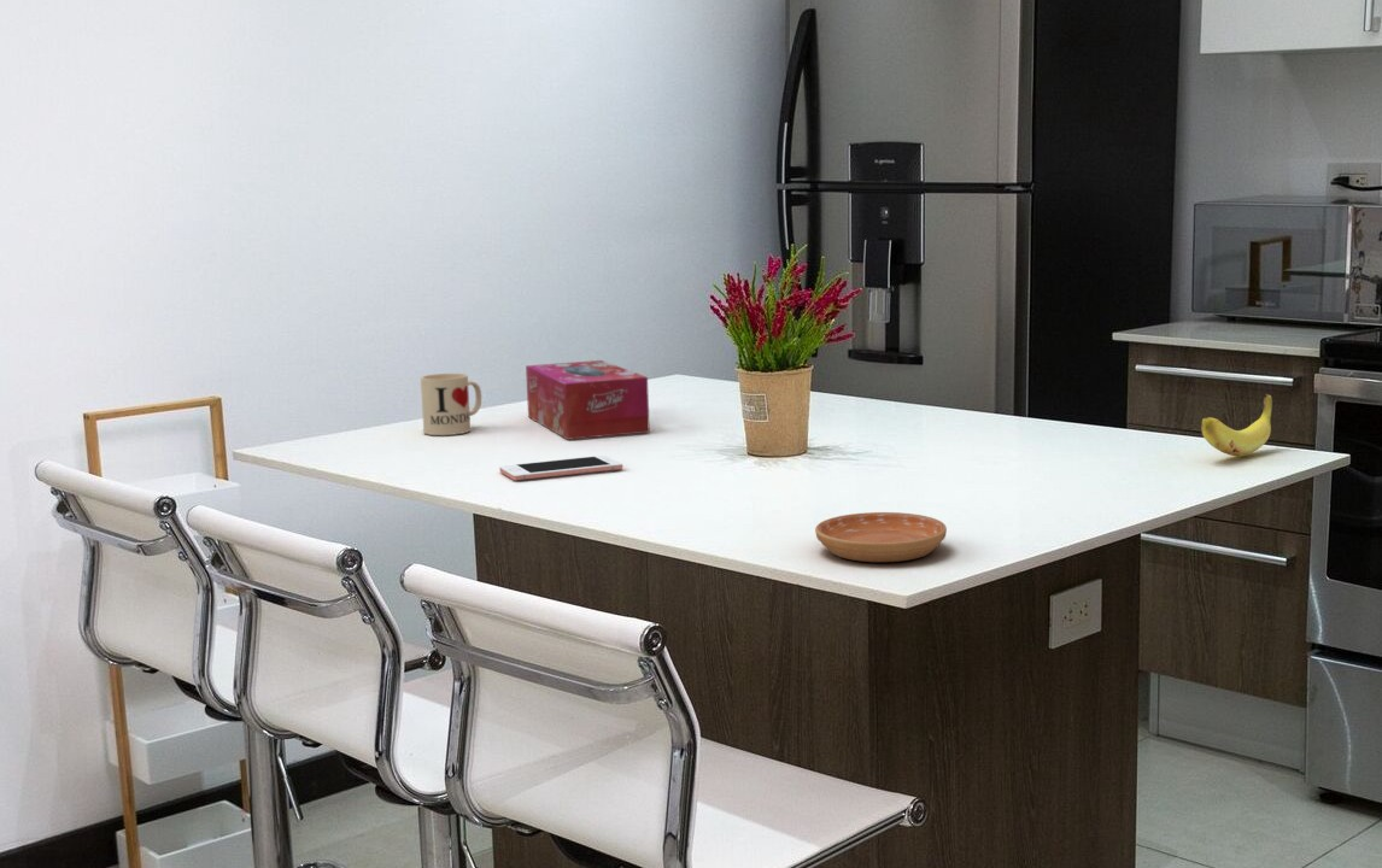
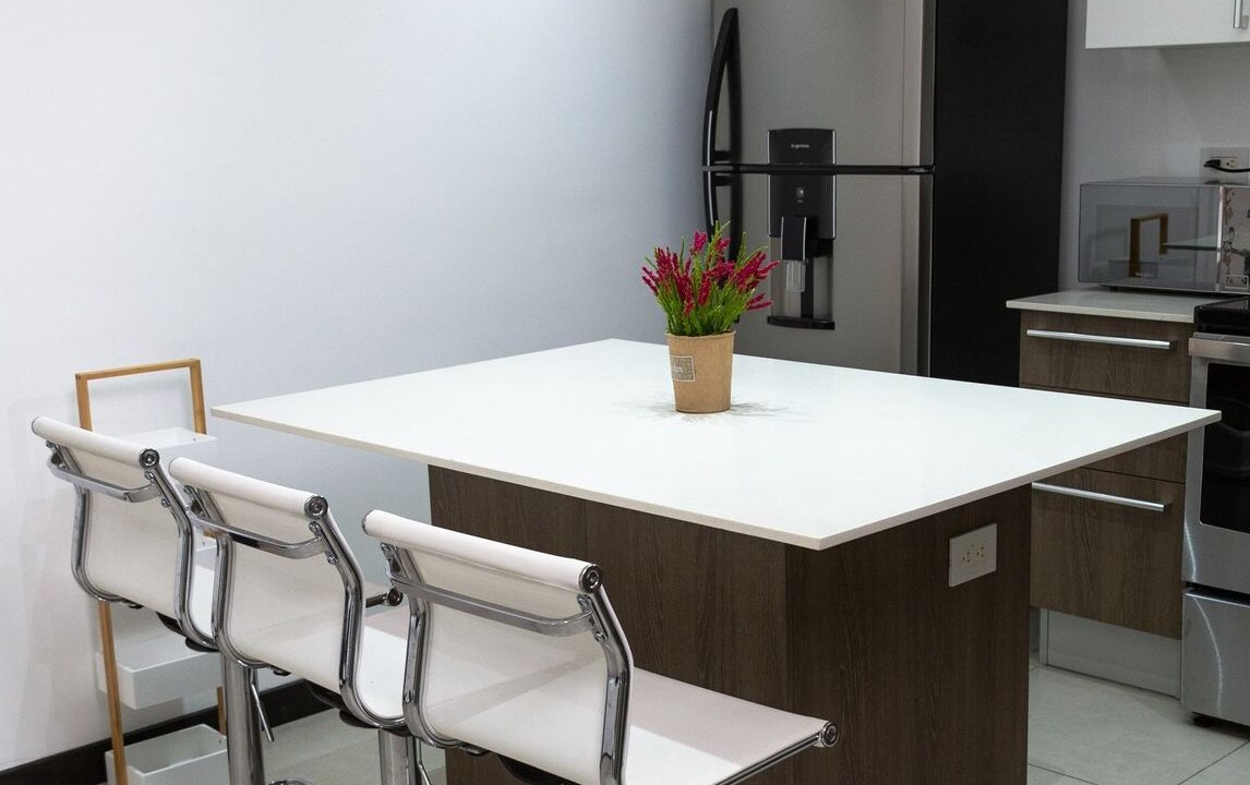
- mug (453, 403)
- banana (1238, 430)
- cell phone (561, 467)
- saucer (880, 538)
- tissue box (585, 398)
